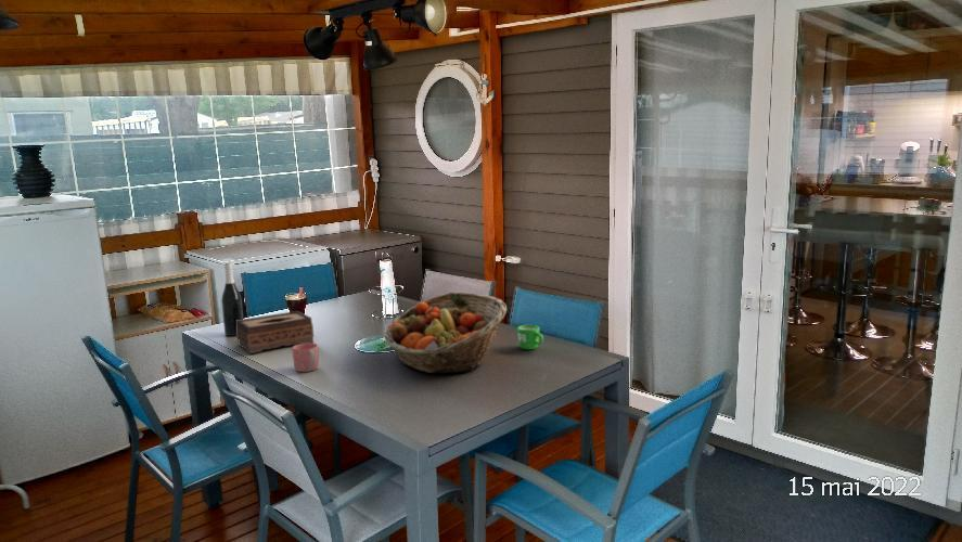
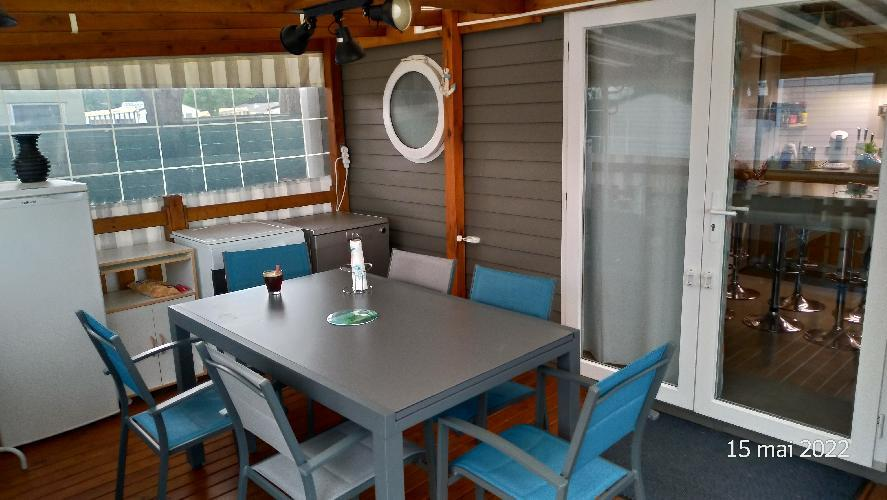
- tissue box (274, 331)
- mug (531, 338)
- wine bottle (231, 298)
- mug (307, 358)
- fruit basket (445, 331)
